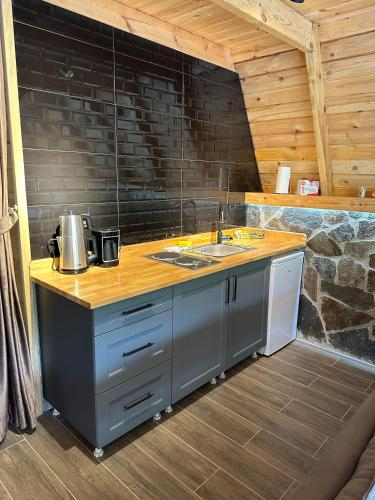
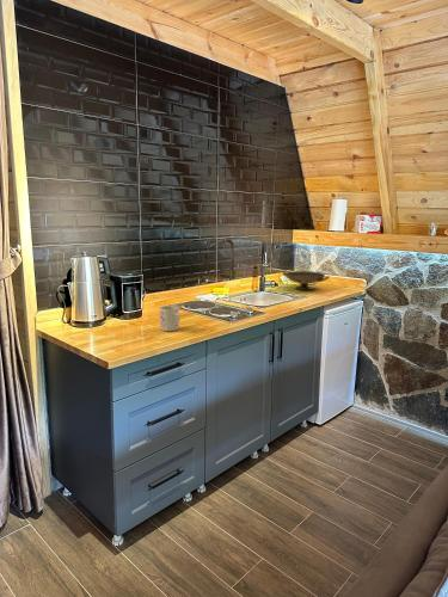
+ mug (171, 319)
+ decorative bowl (303, 281)
